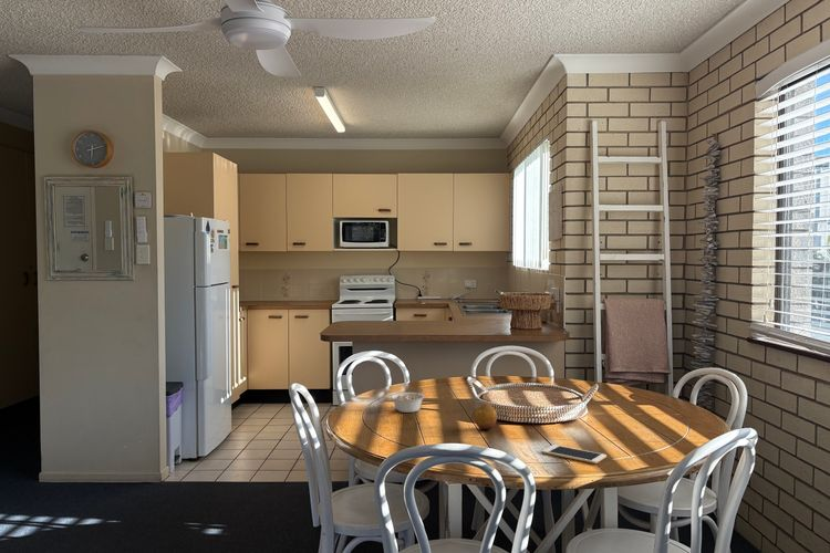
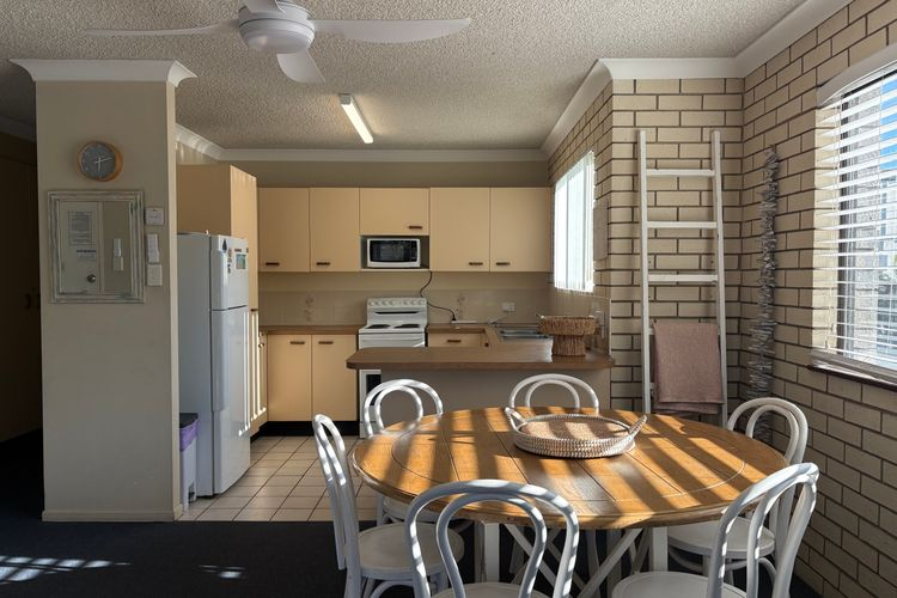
- fruit (485, 416)
- legume (407, 400)
- cell phone (573, 453)
